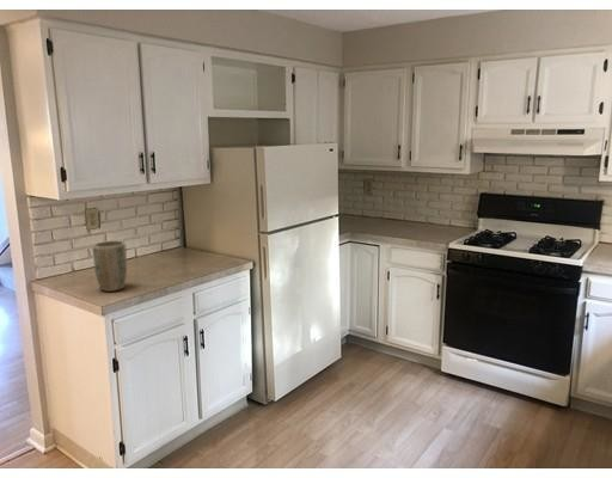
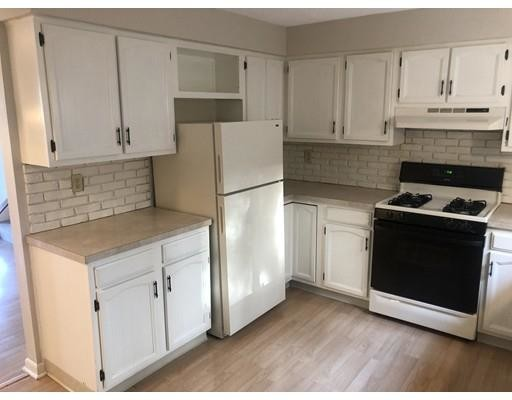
- plant pot (111, 265)
